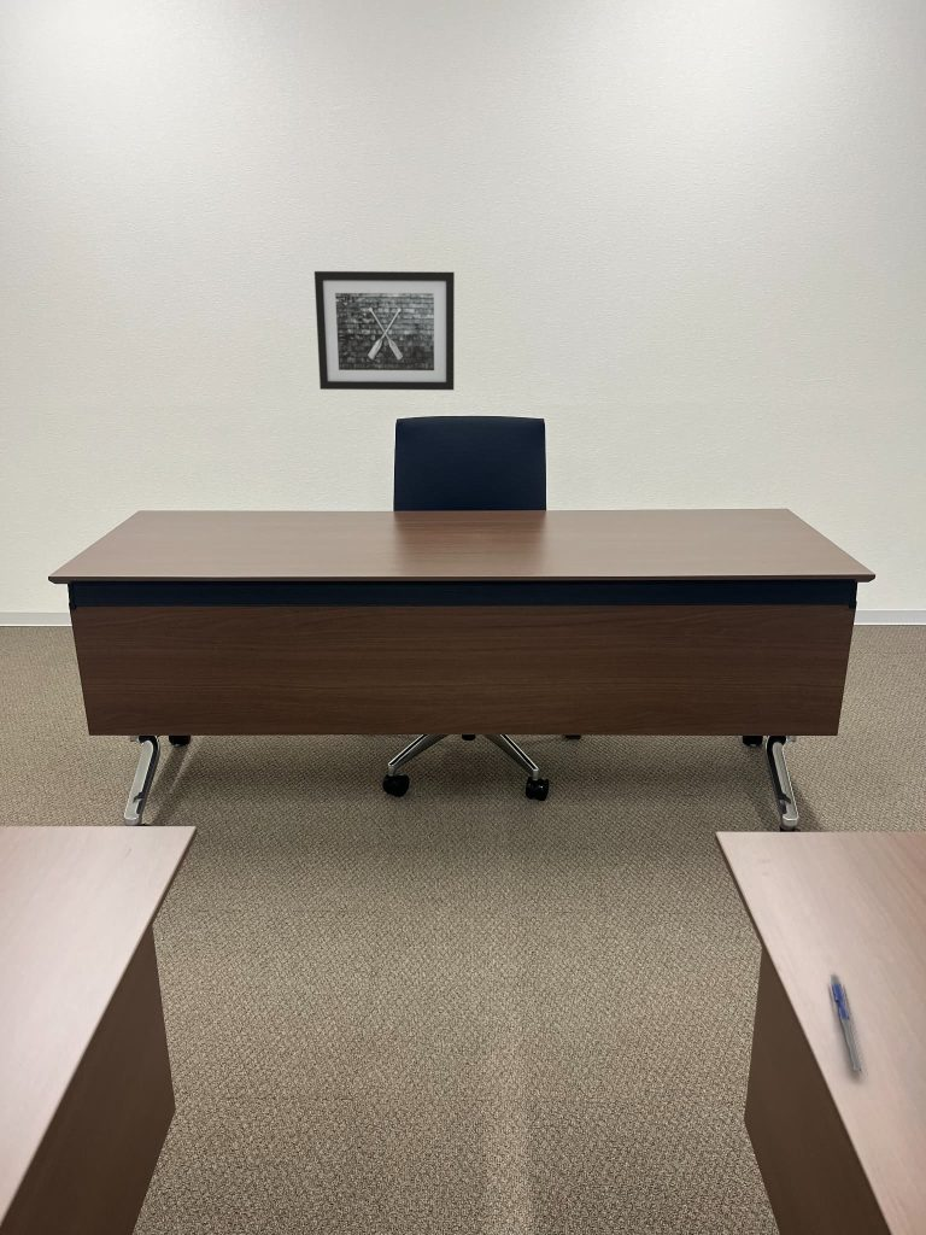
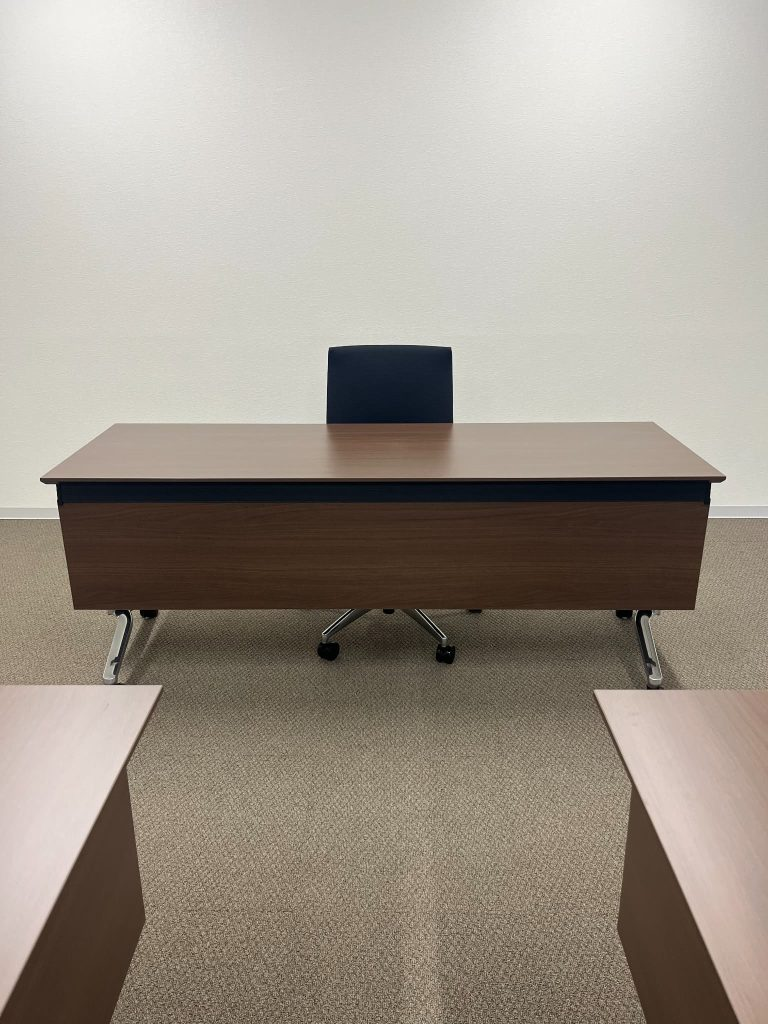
- wall art (386, 332)
- pen (845, 1022)
